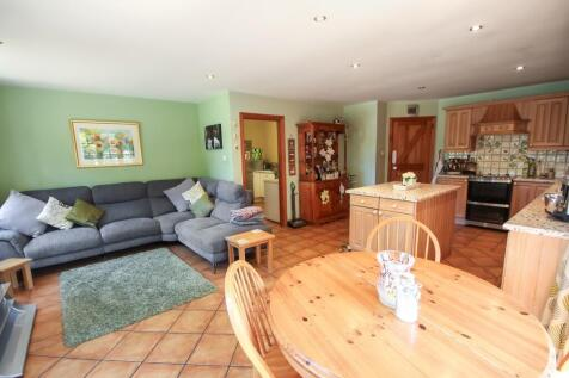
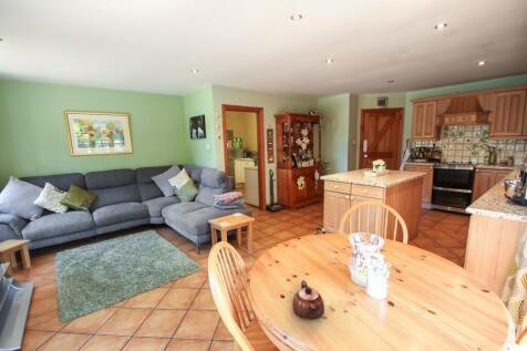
+ teapot (308, 298)
